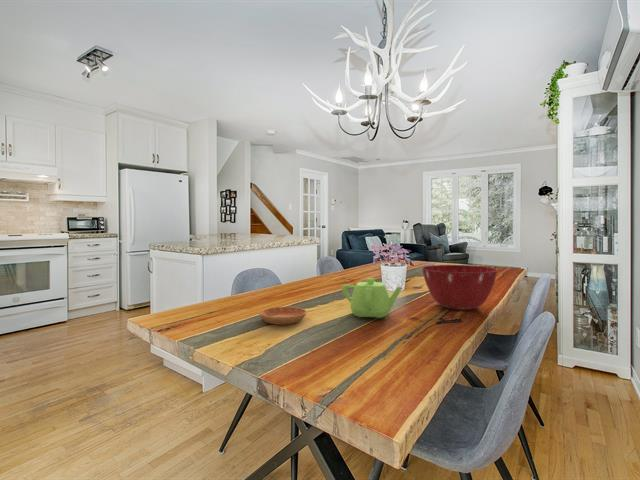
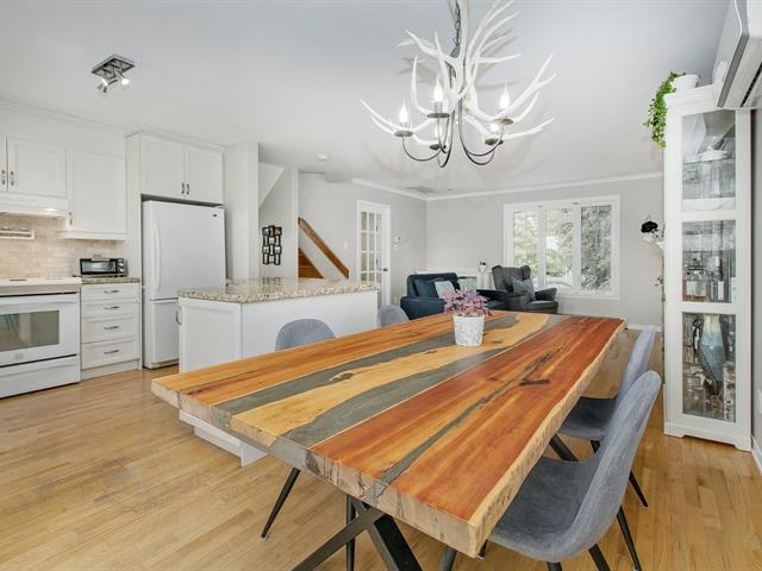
- teapot (371, 296)
- mixing bowl (458, 287)
- saucer (283, 315)
